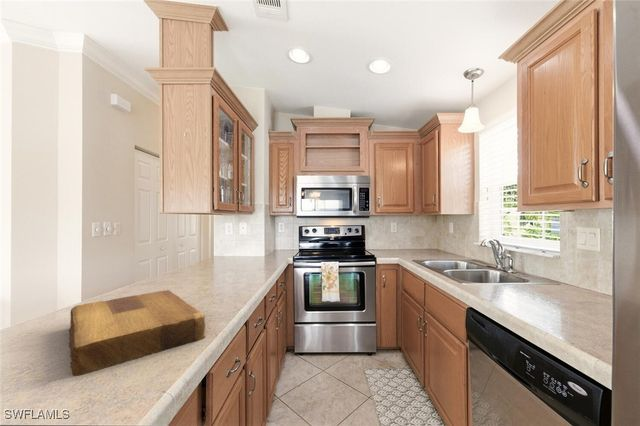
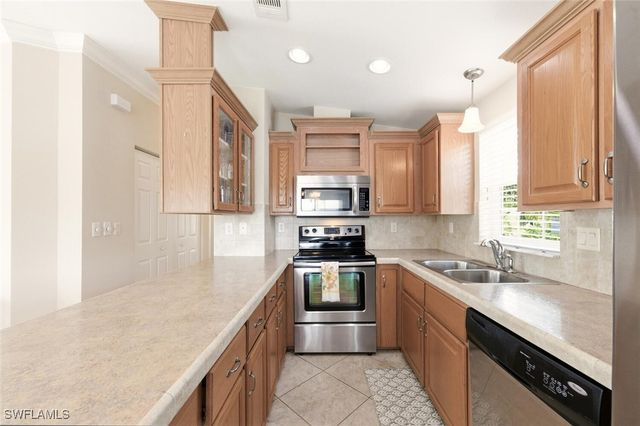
- cutting board (134, 320)
